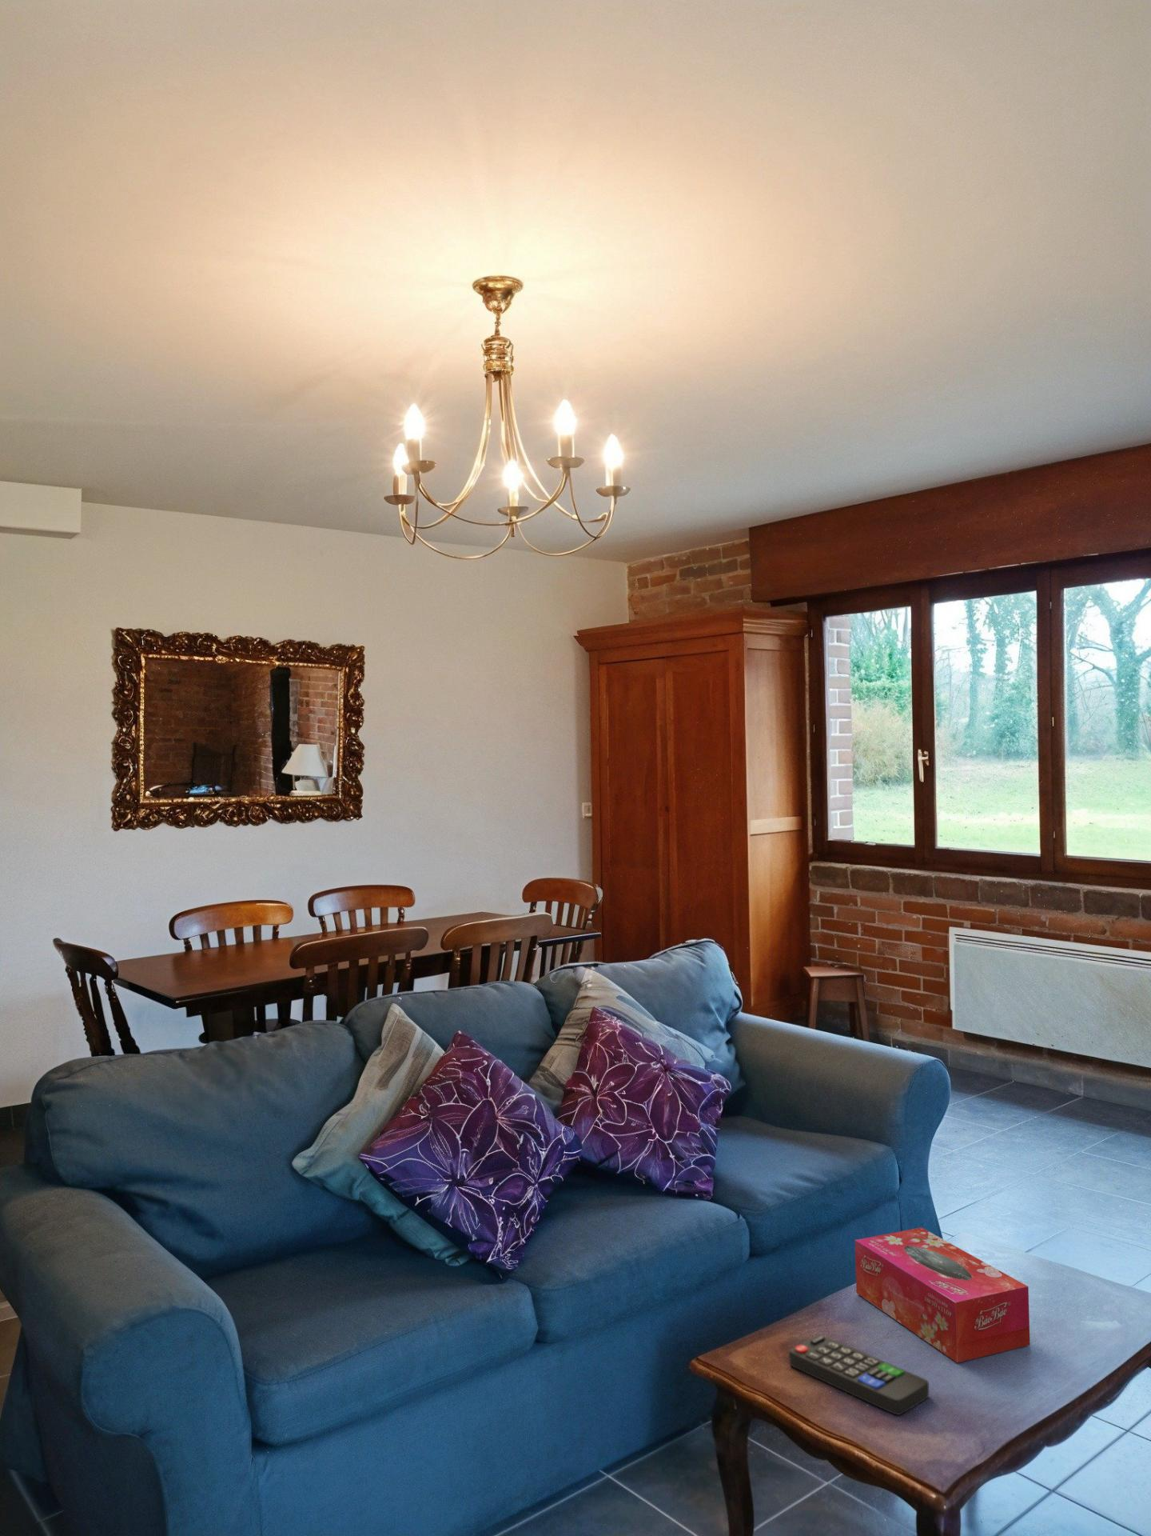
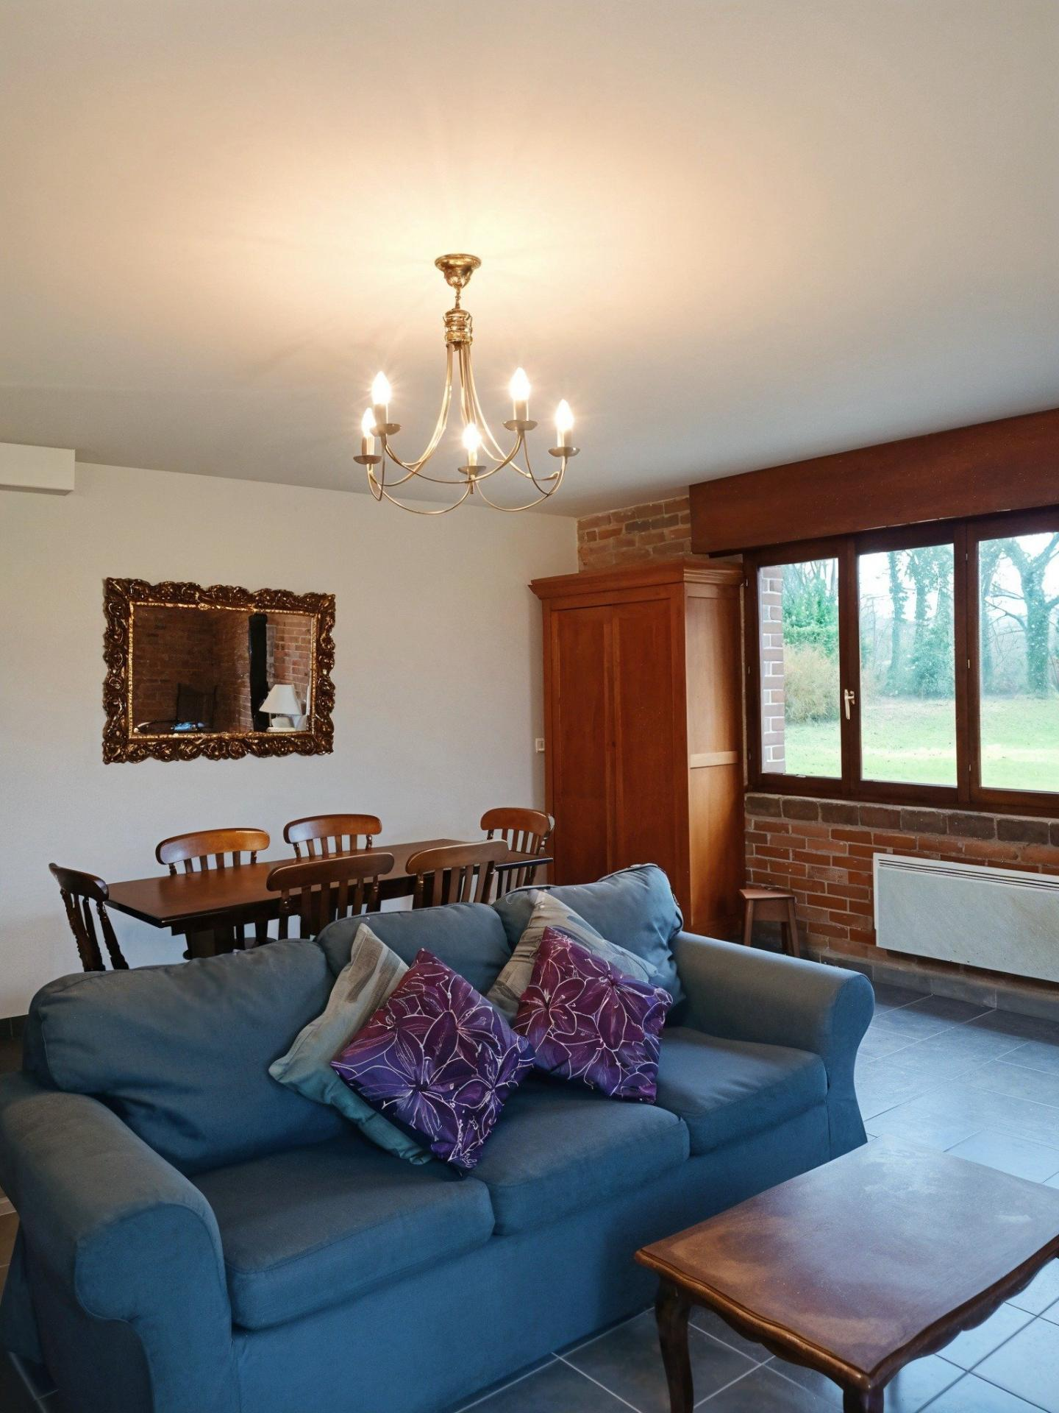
- remote control (857, 1372)
- tissue box (937, 1289)
